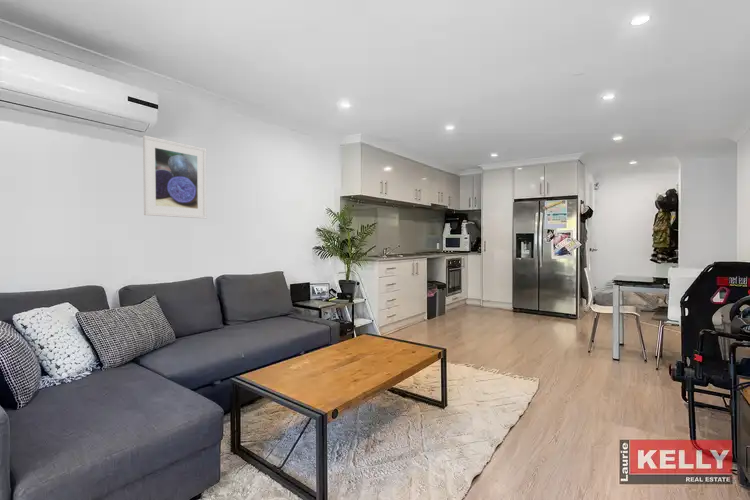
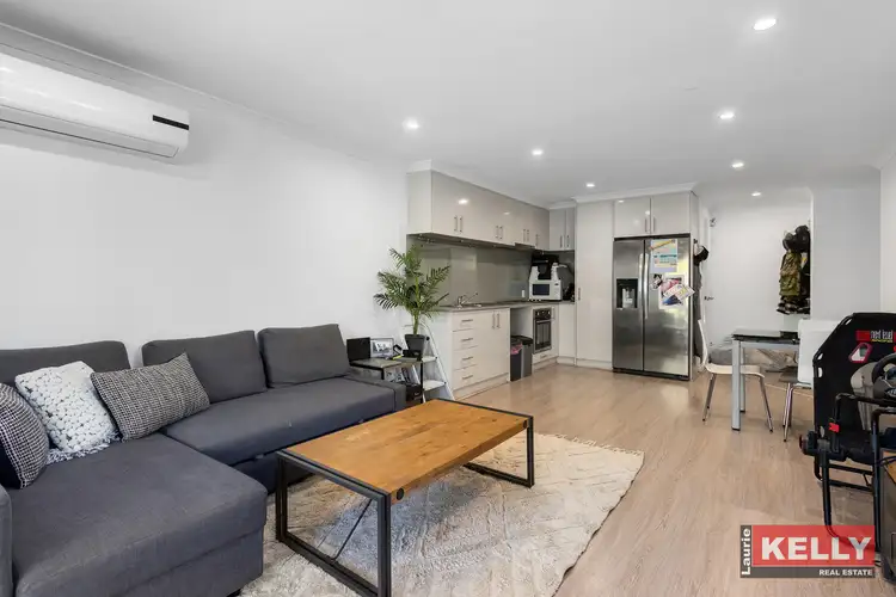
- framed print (177, 179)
